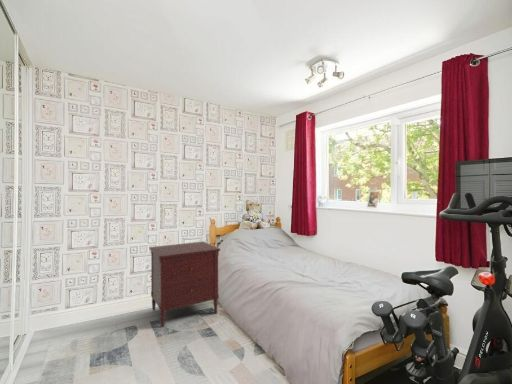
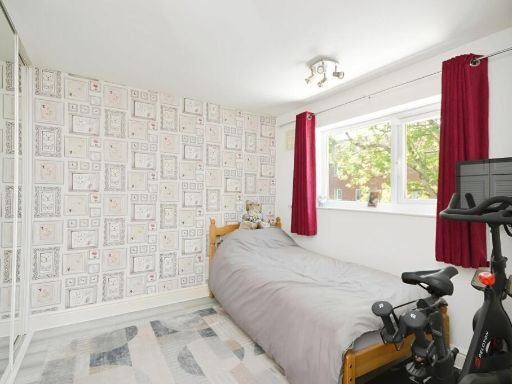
- dresser (184, 279)
